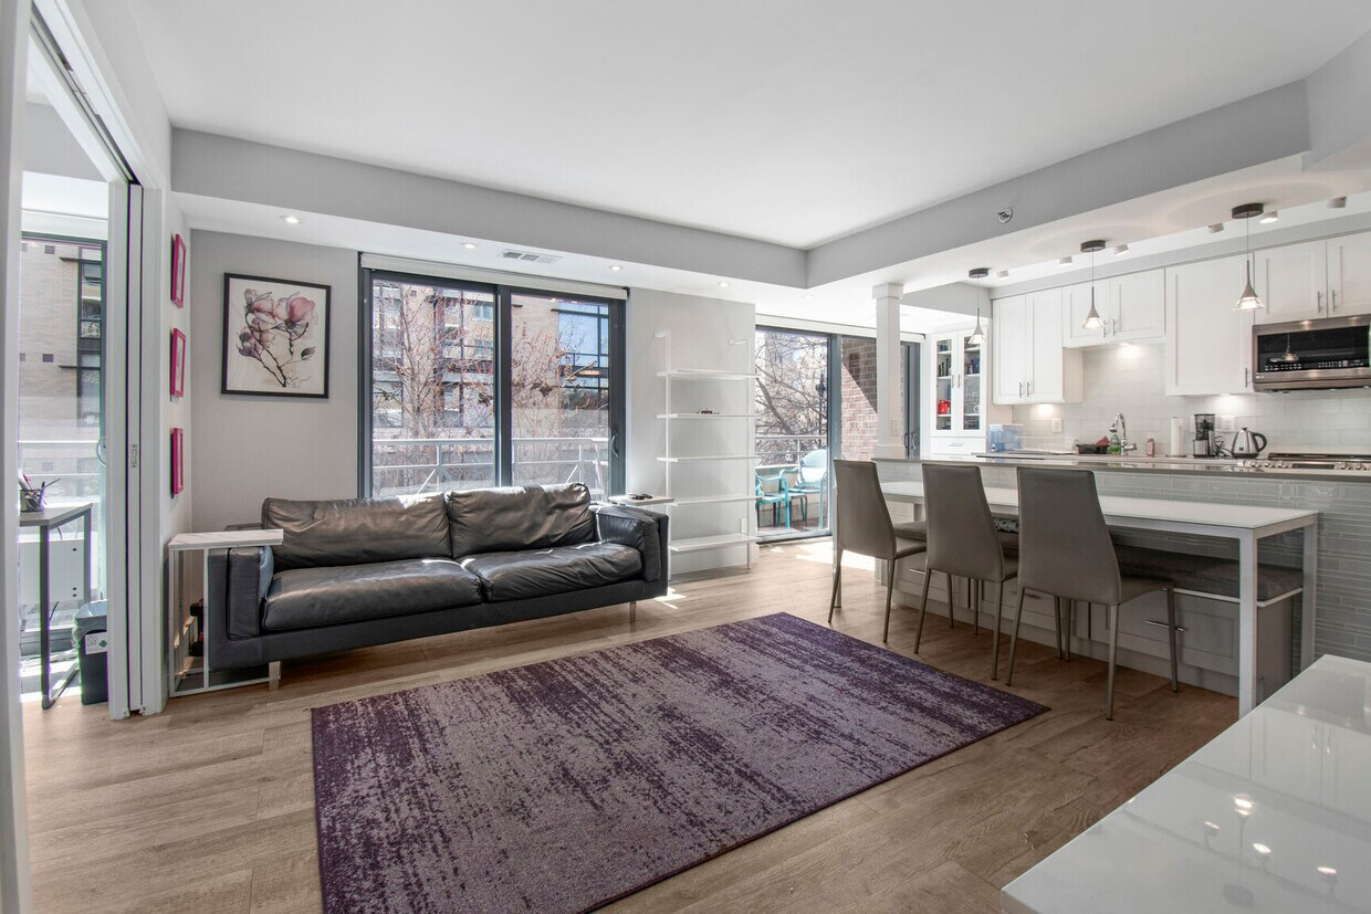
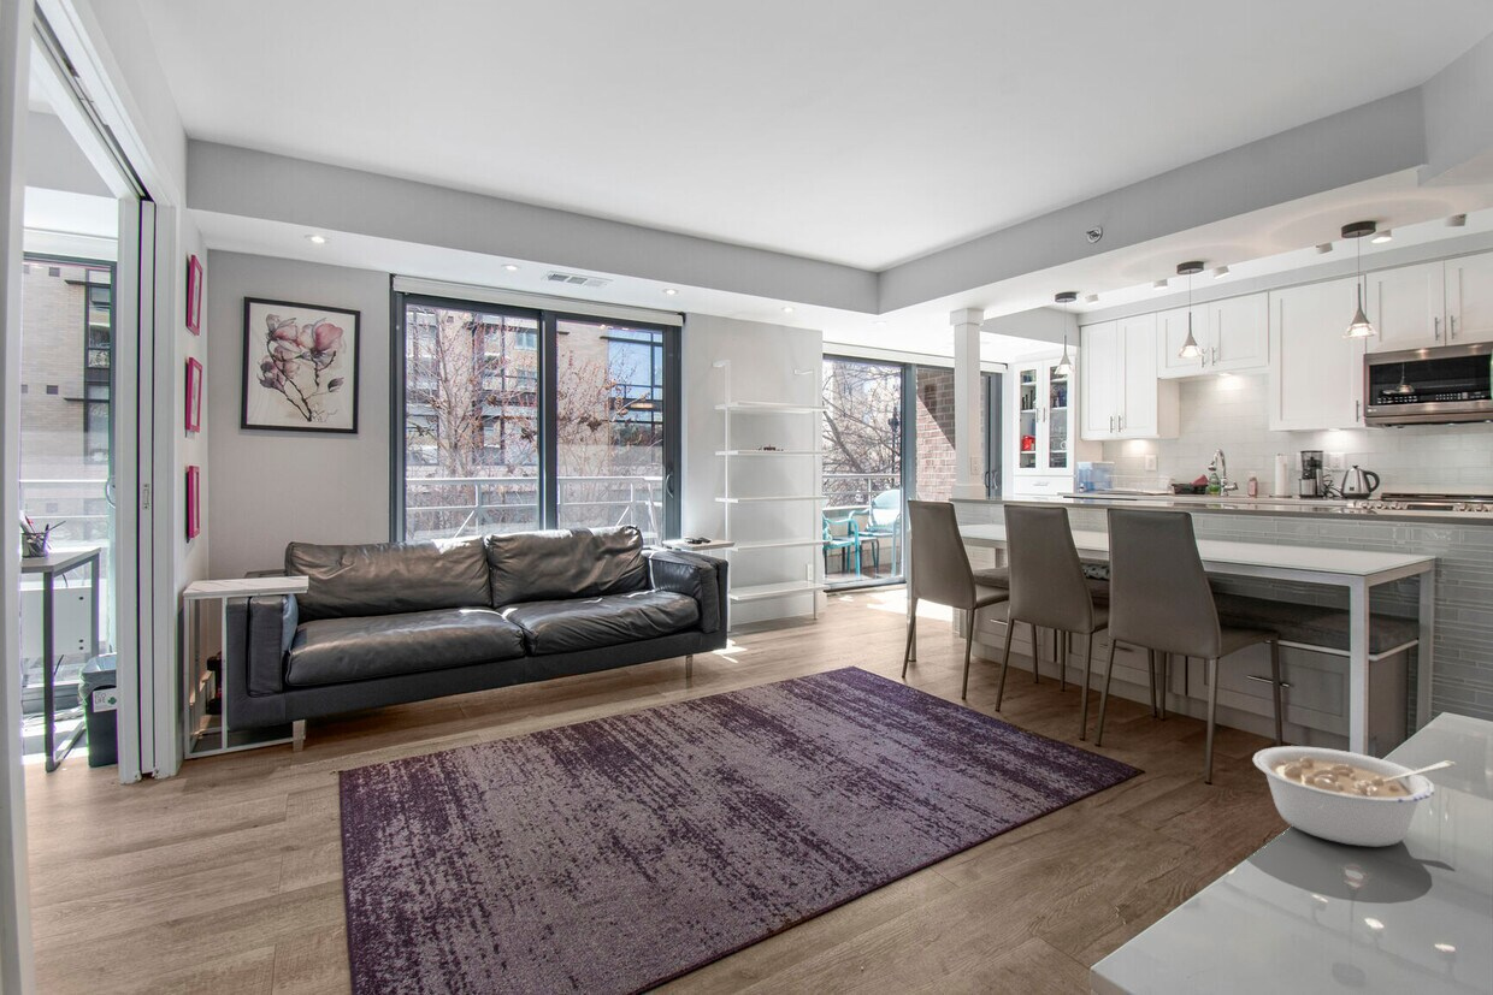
+ legume (1341, 790)
